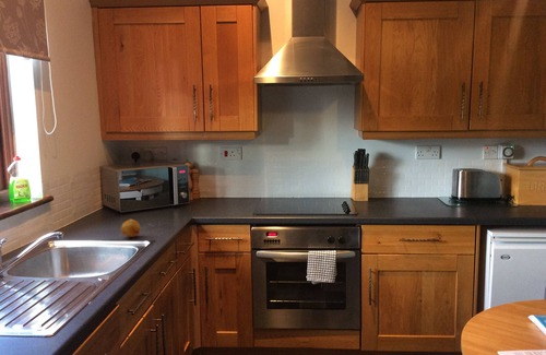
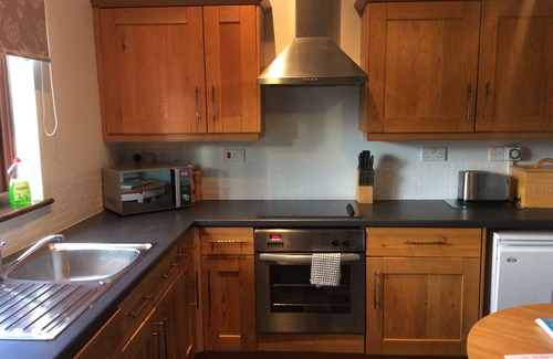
- fruit (131, 228)
